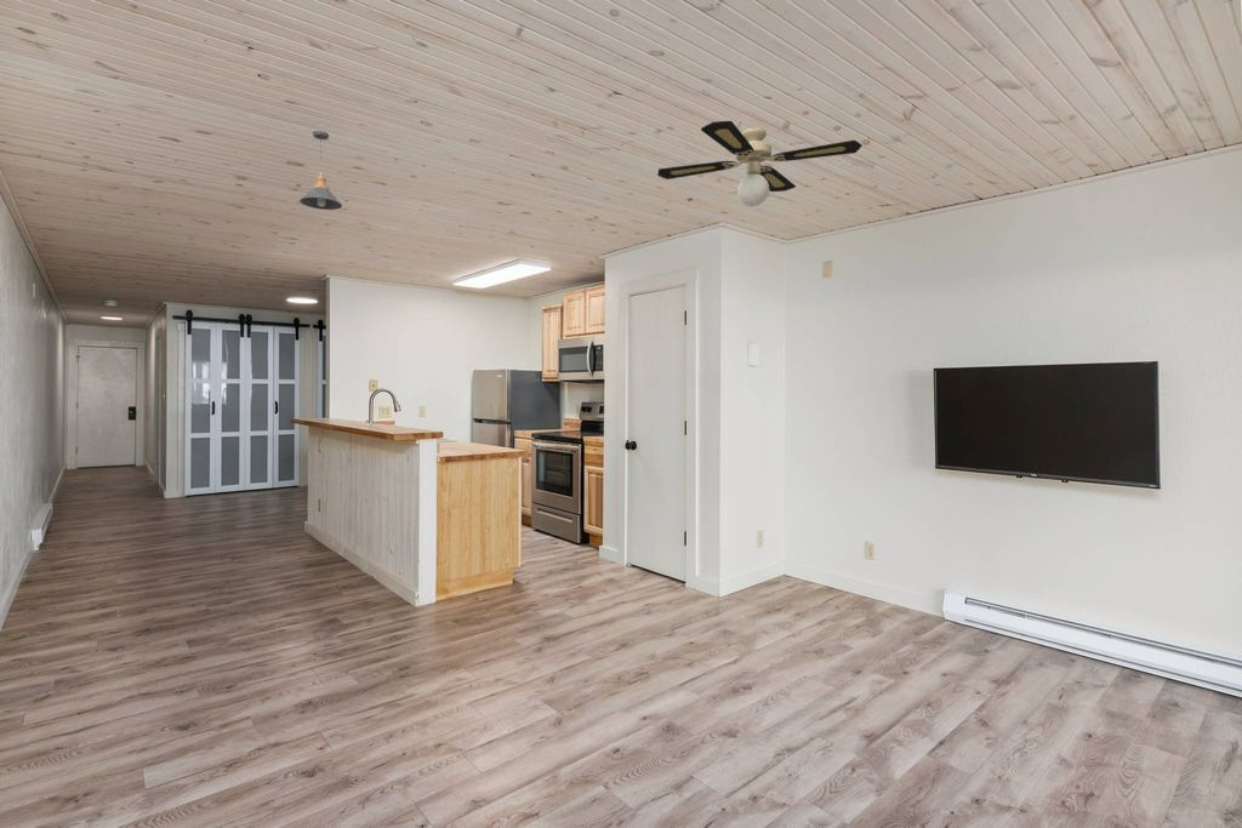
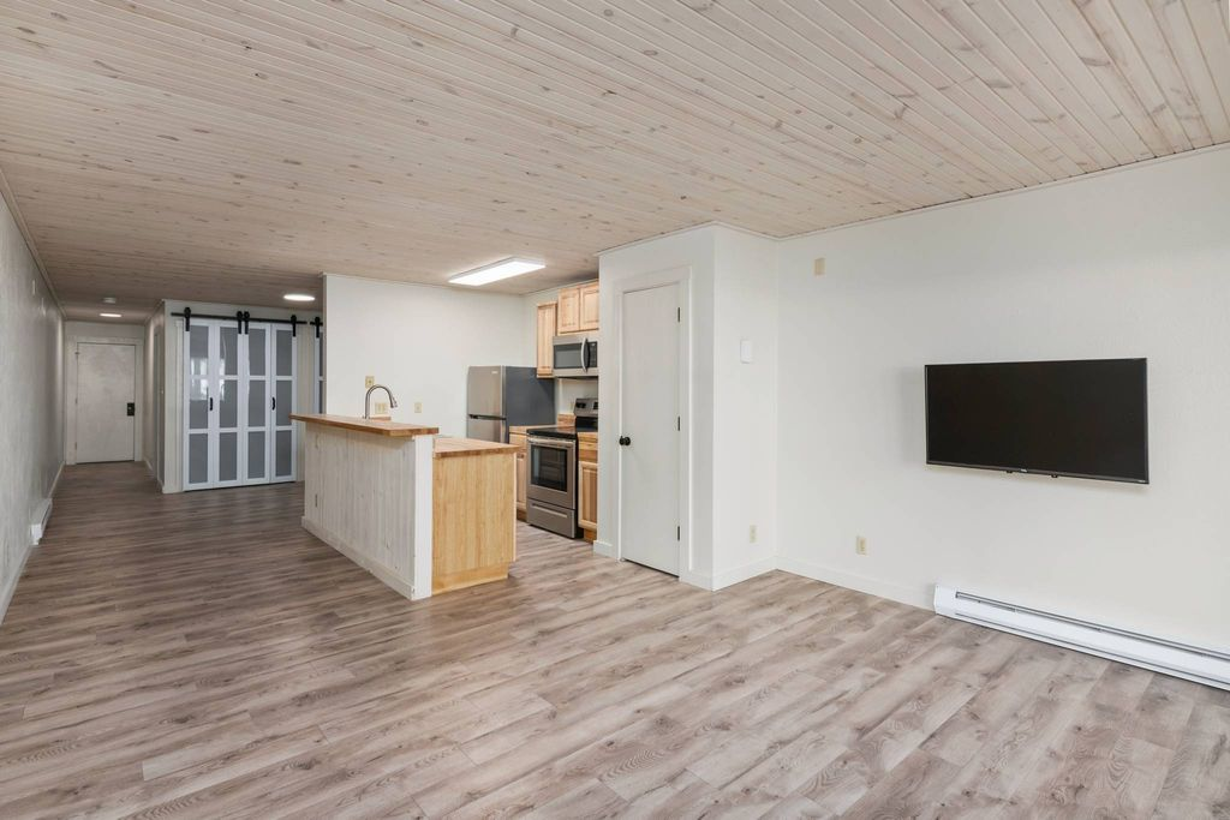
- ceiling fan (753, 169)
- pendant light (320, 172)
